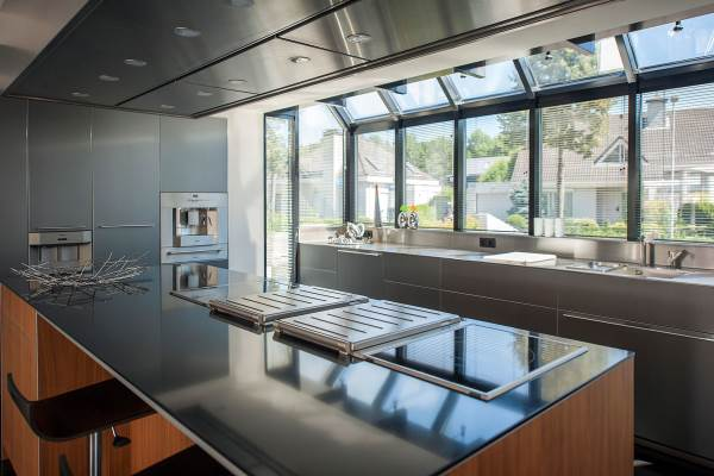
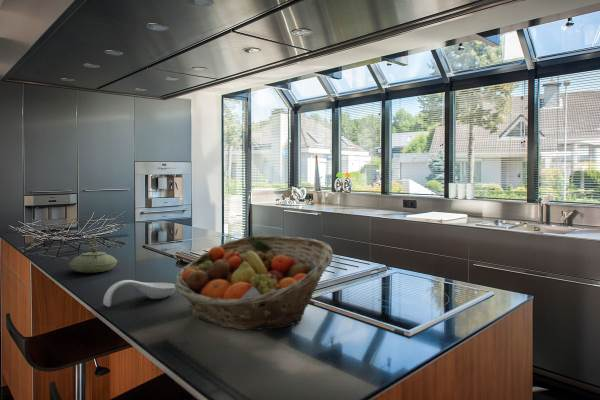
+ teapot (93, 252)
+ fruit basket (253, 277)
+ spoon rest (142, 289)
